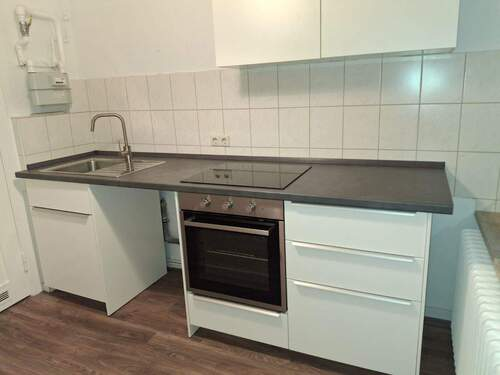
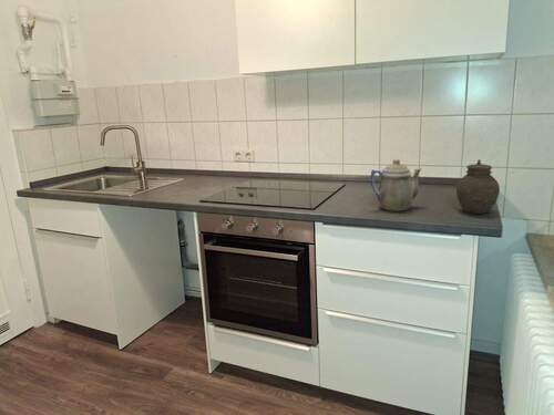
+ teapot (396, 184)
+ jar (478, 186)
